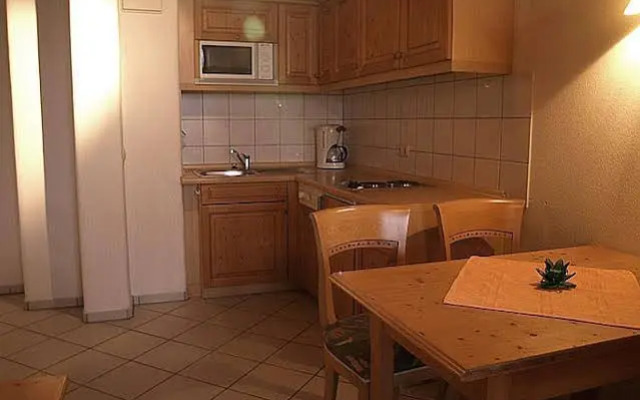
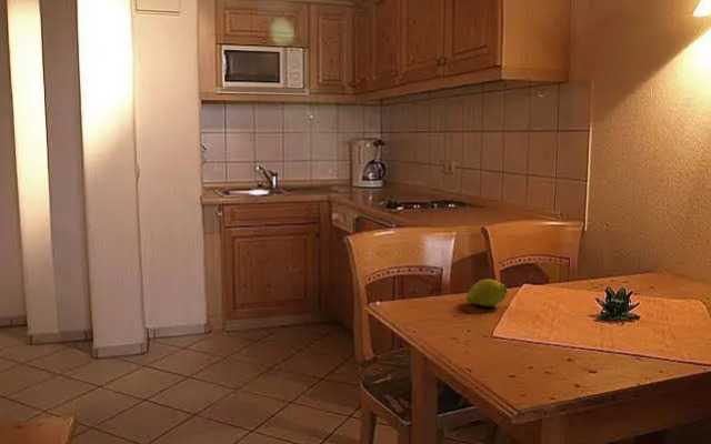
+ fruit (483, 291)
